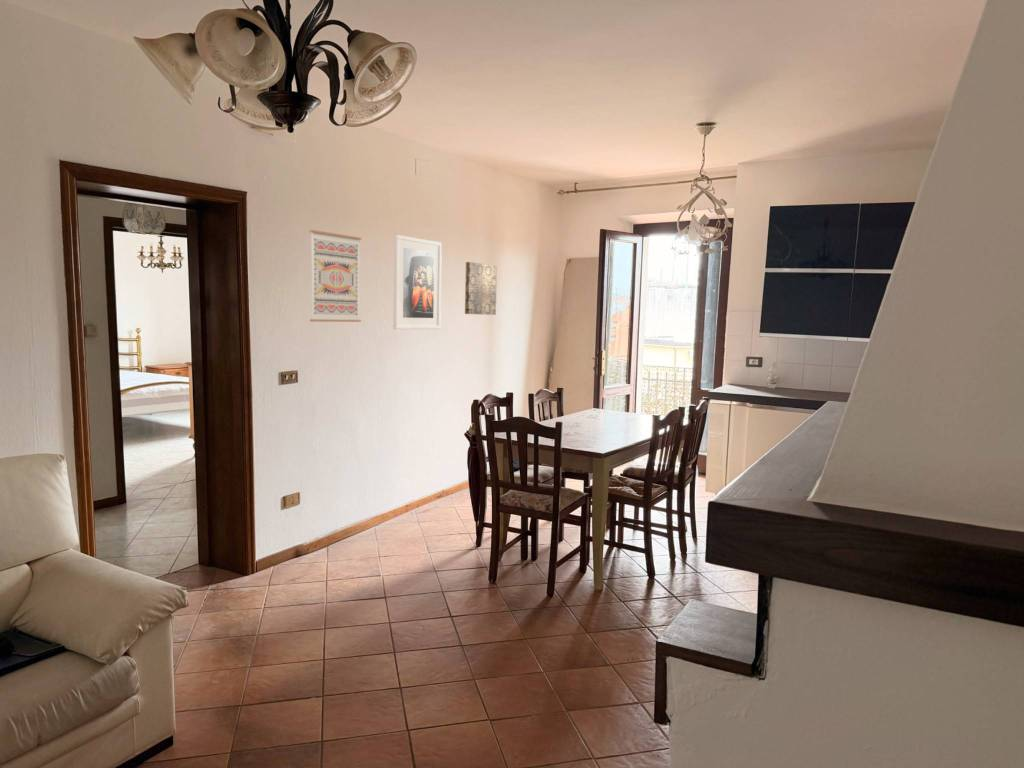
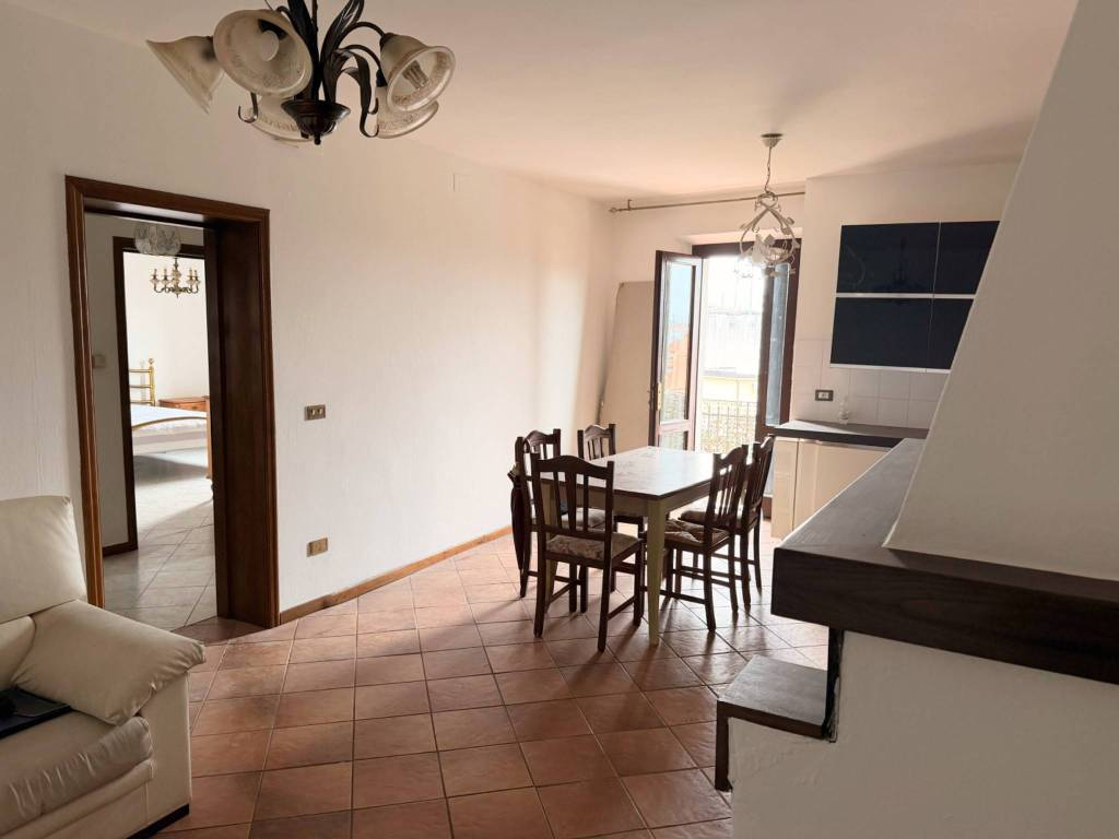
- wall art (481, 289)
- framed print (418, 284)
- wall art (336, 278)
